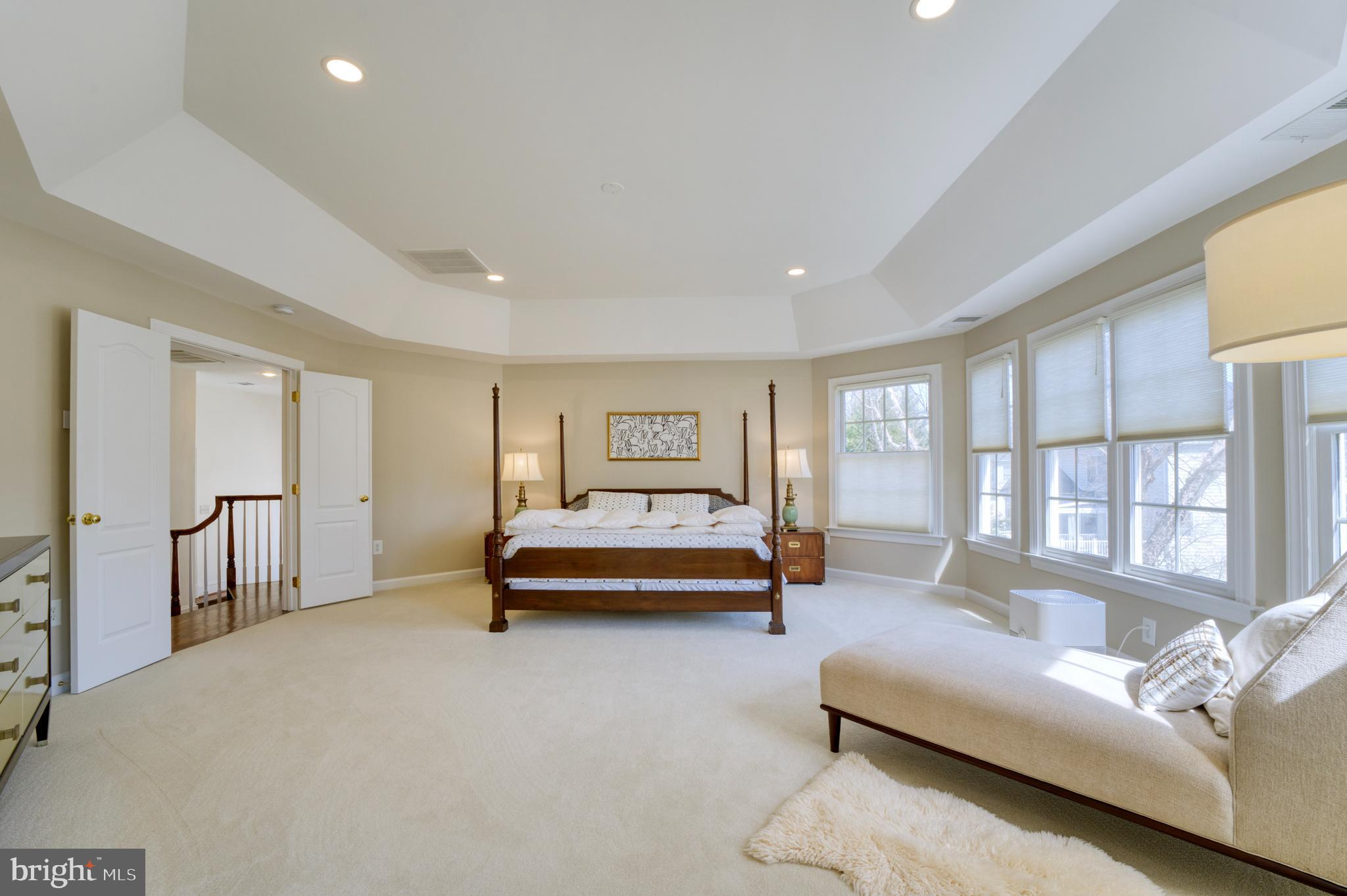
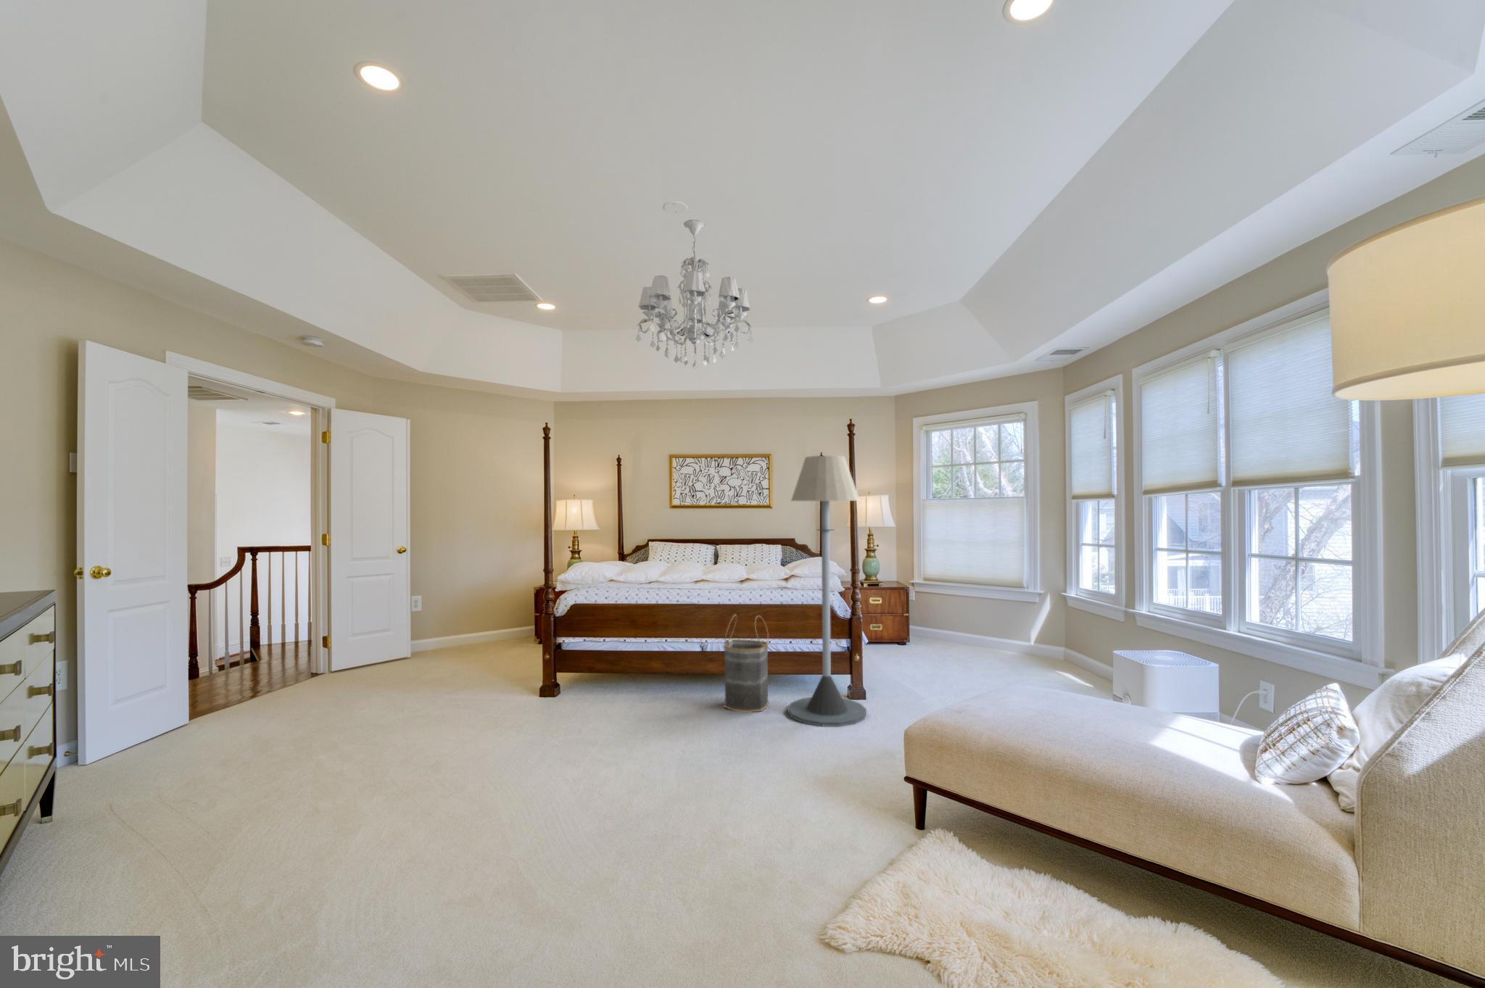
+ basket (746, 661)
+ floor lamp (826, 584)
+ chandelier (695, 297)
